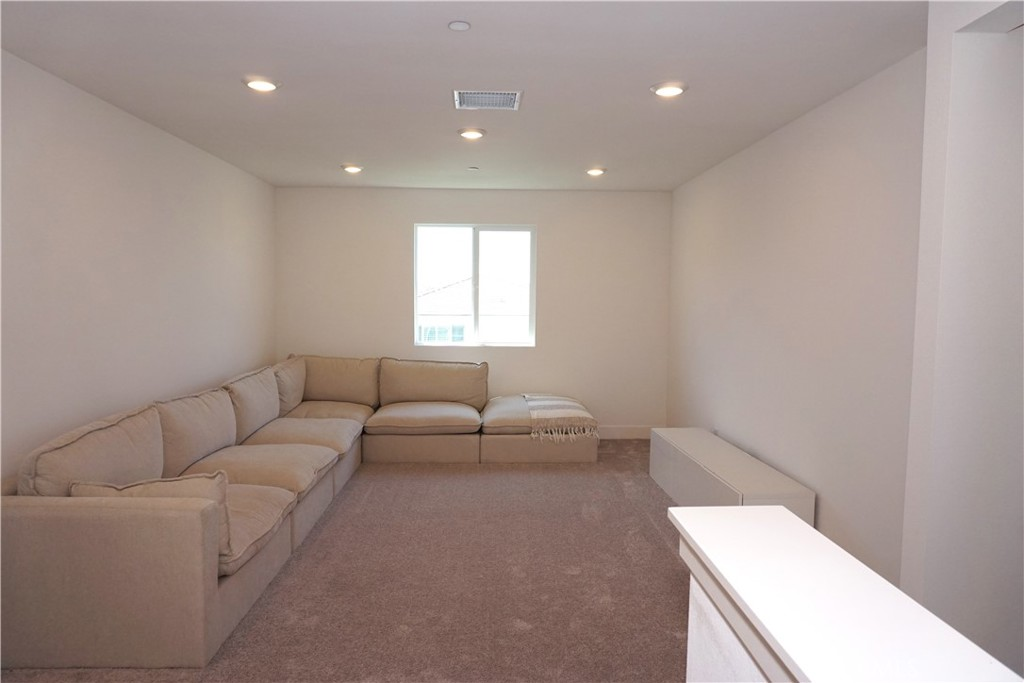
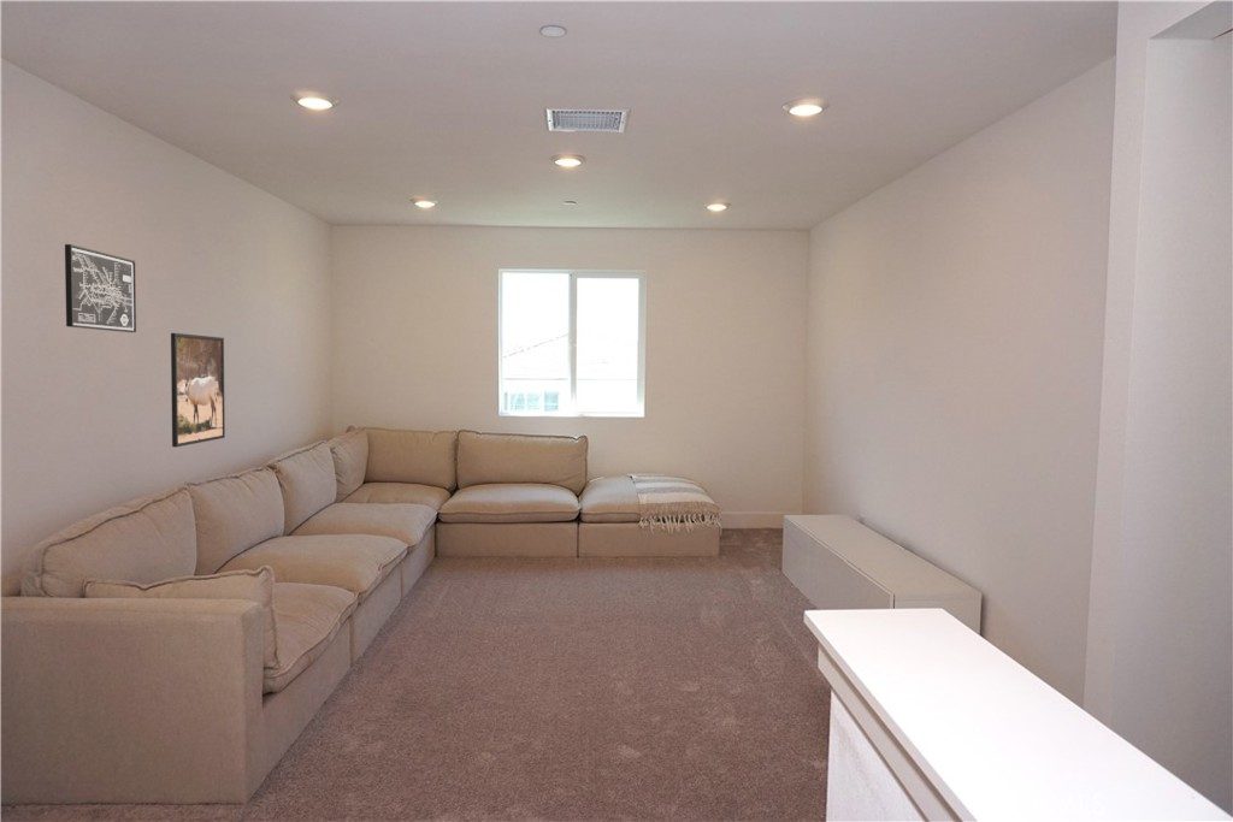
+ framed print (199, 389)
+ wall art (102, 291)
